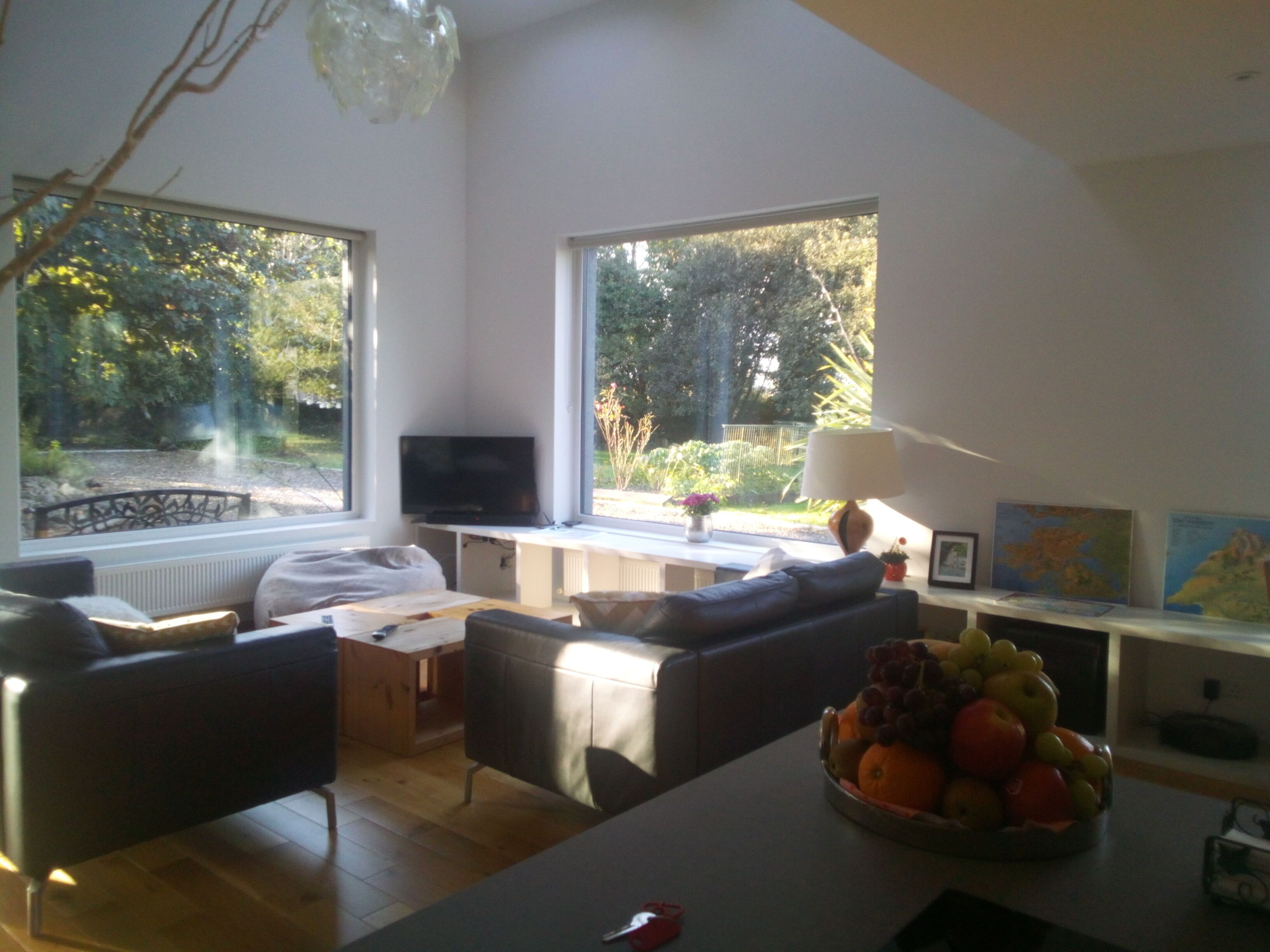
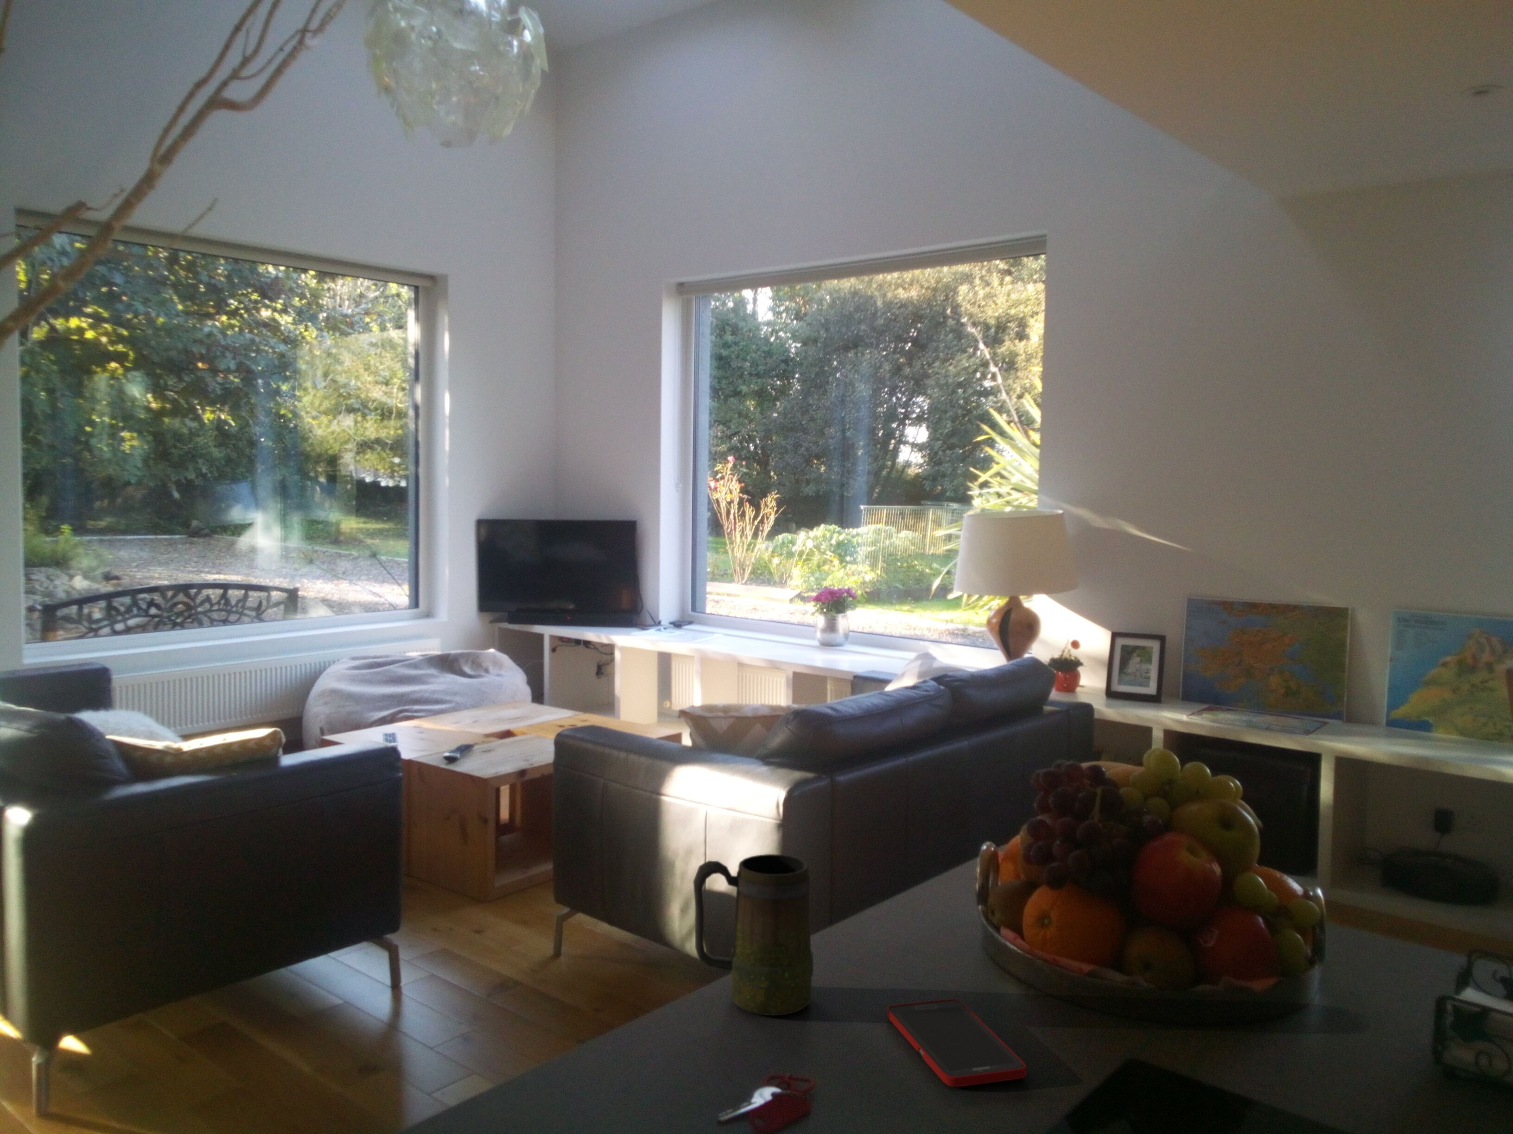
+ cell phone (953, 1040)
+ mug (753, 929)
